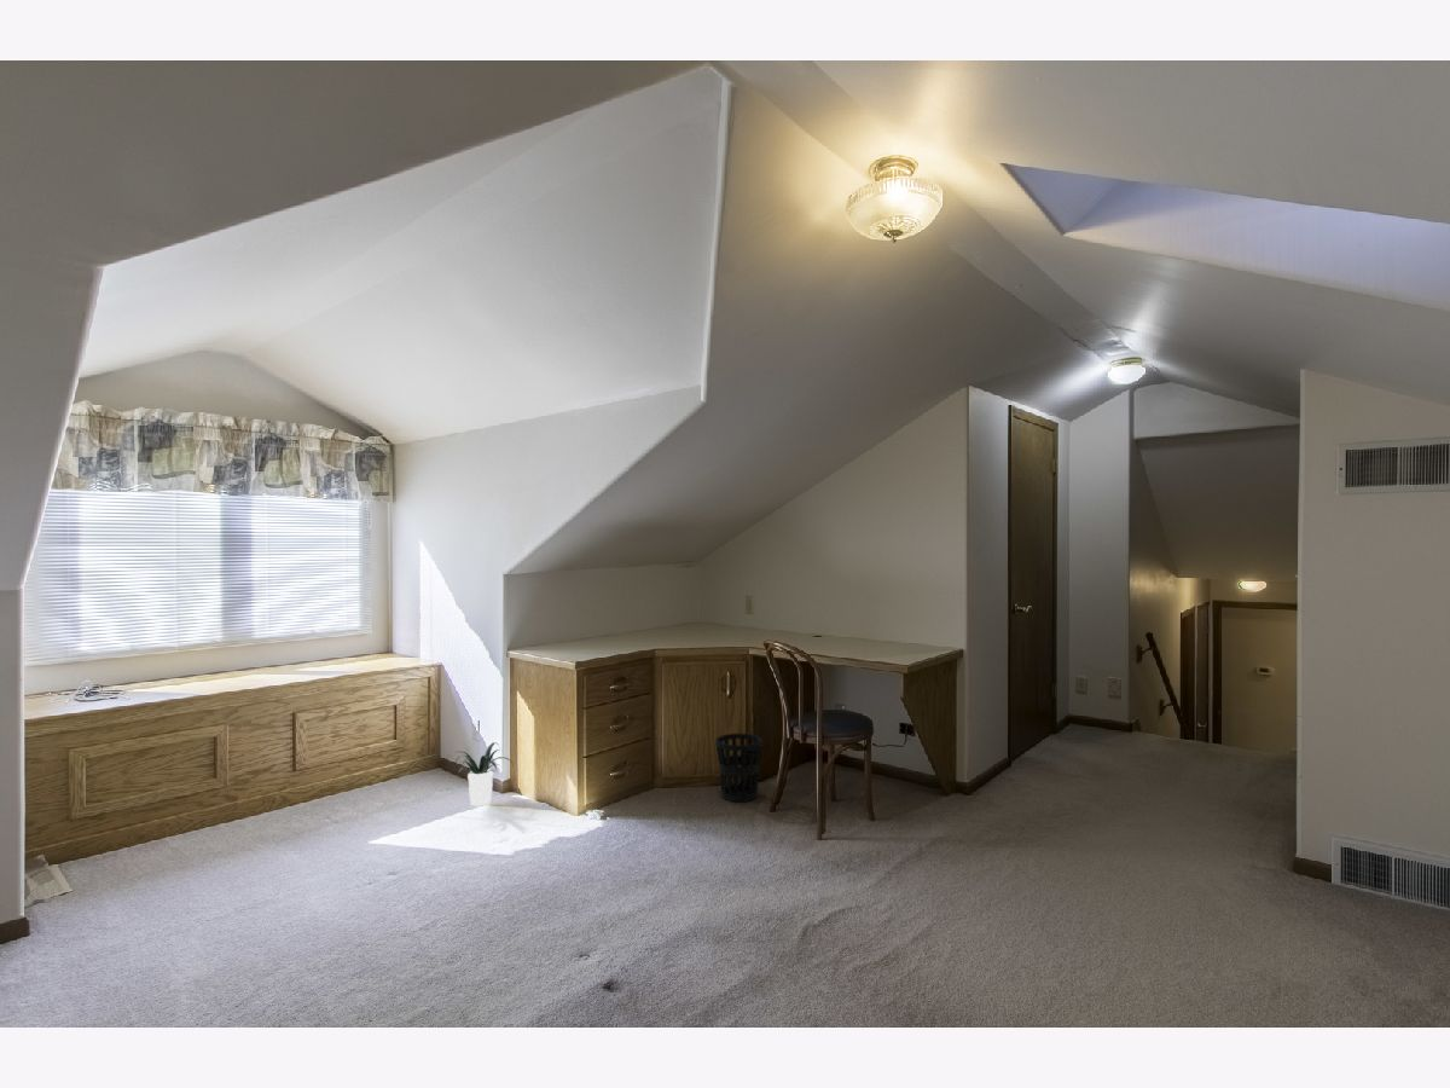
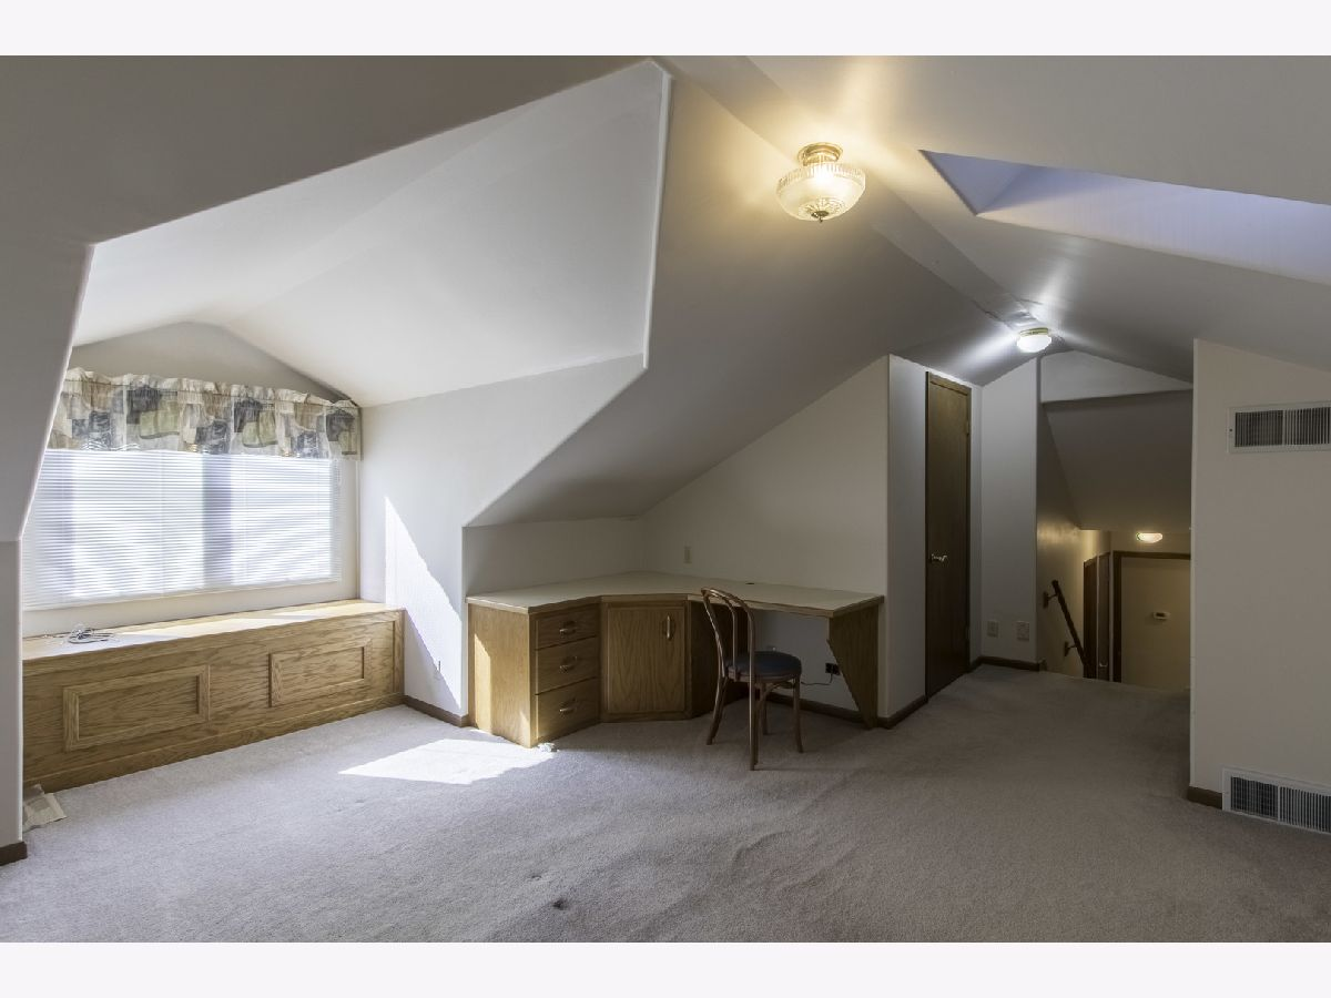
- potted plant (481, 775)
- wastebasket (738, 766)
